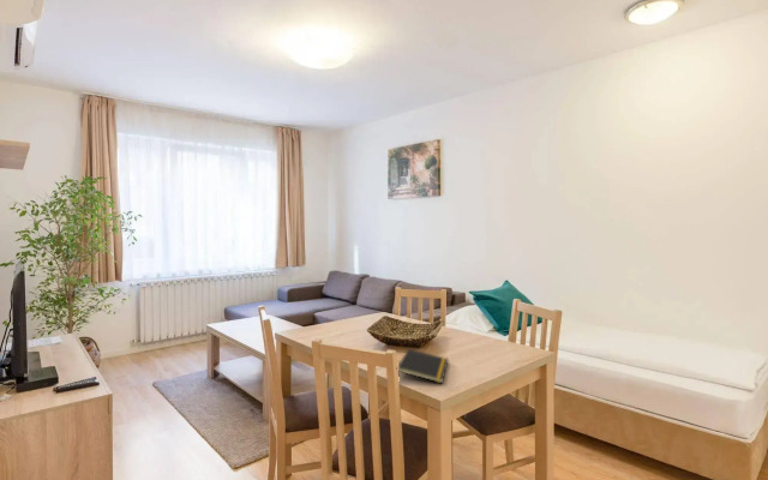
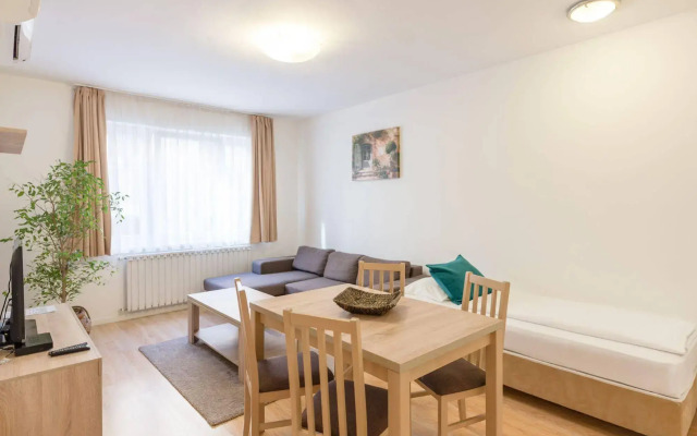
- notepad (424, 364)
